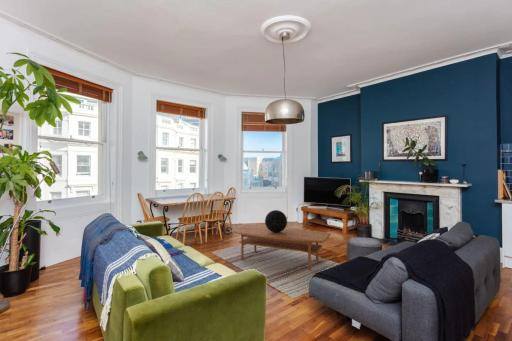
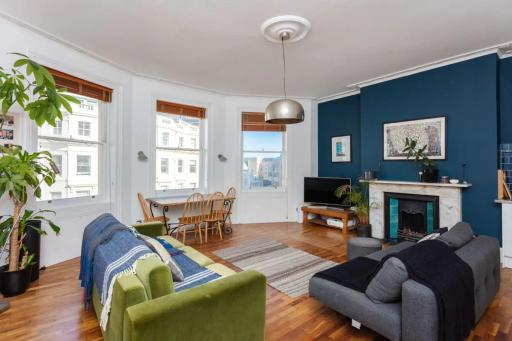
- decorative orb (276, 221)
- coffee table (279, 245)
